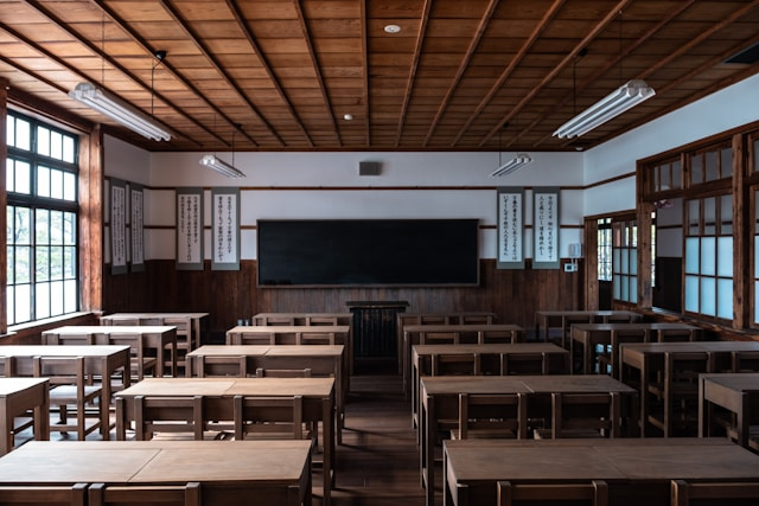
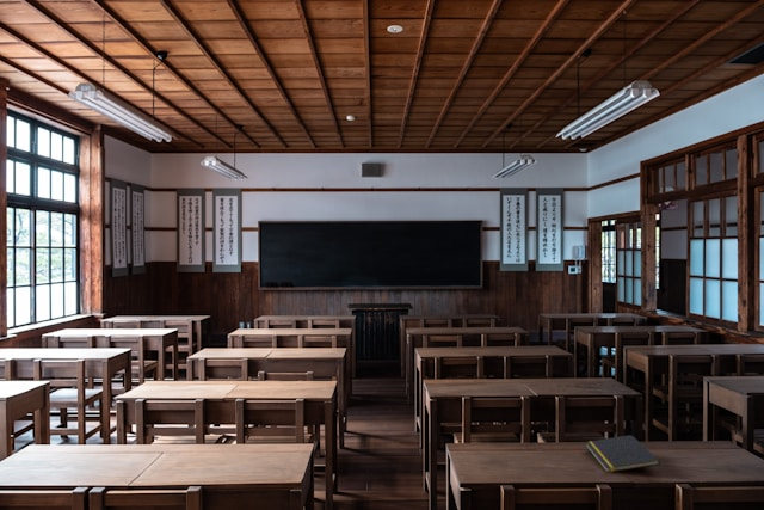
+ notepad (620, 451)
